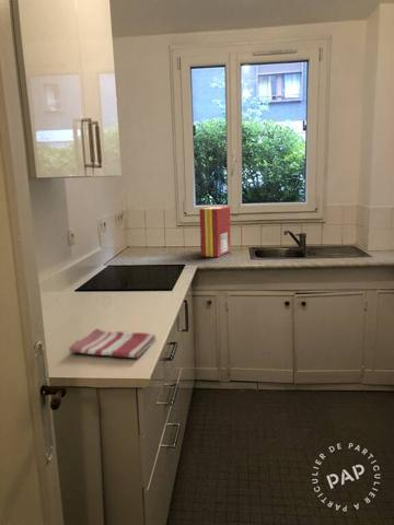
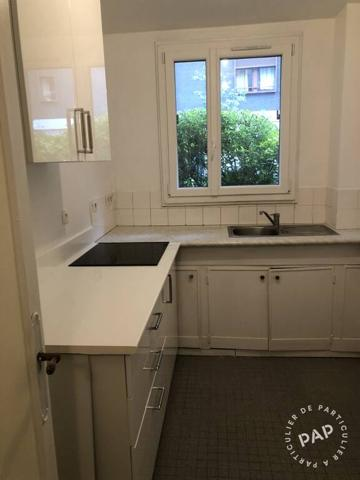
- dish towel (114, 342)
- cereal box (216, 231)
